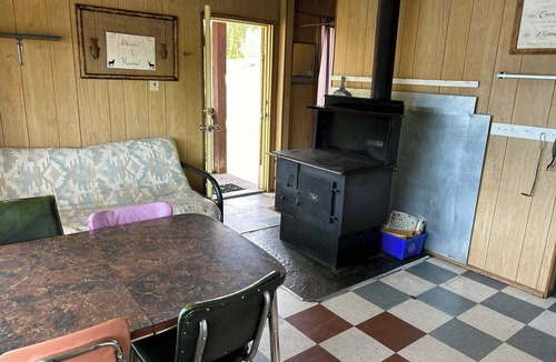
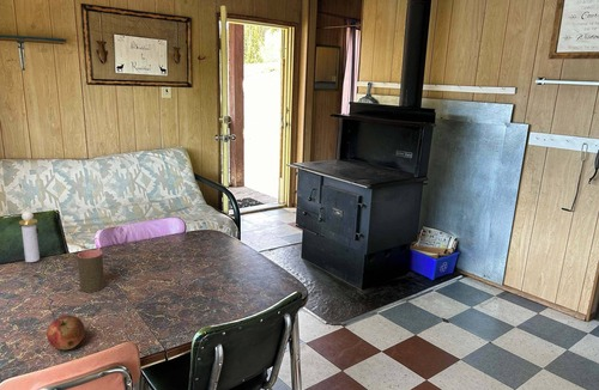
+ cup (91, 270)
+ fruit (66, 331)
+ perfume bottle (30, 236)
